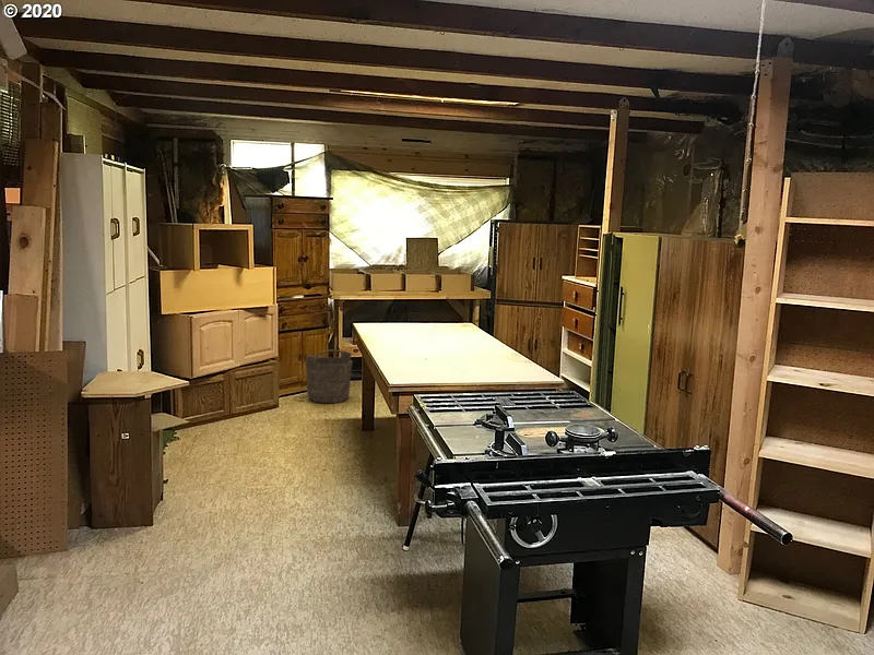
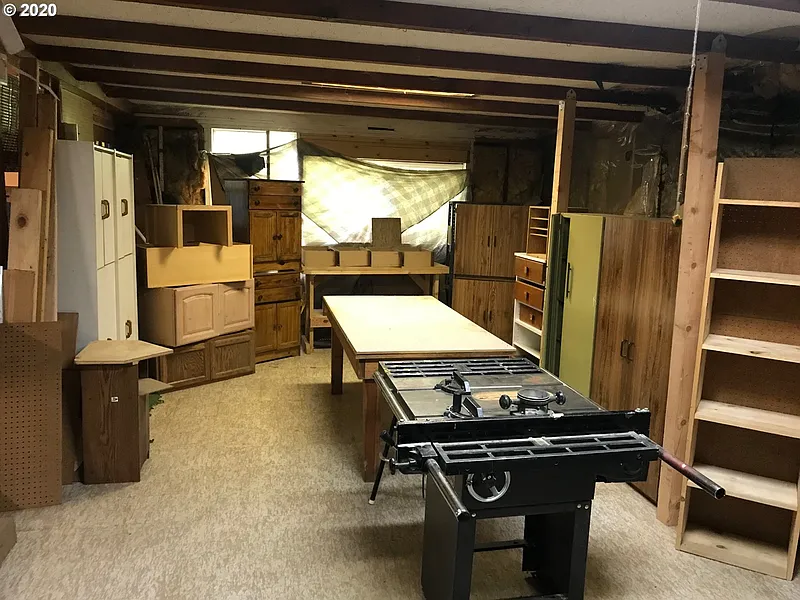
- bucket (328, 373)
